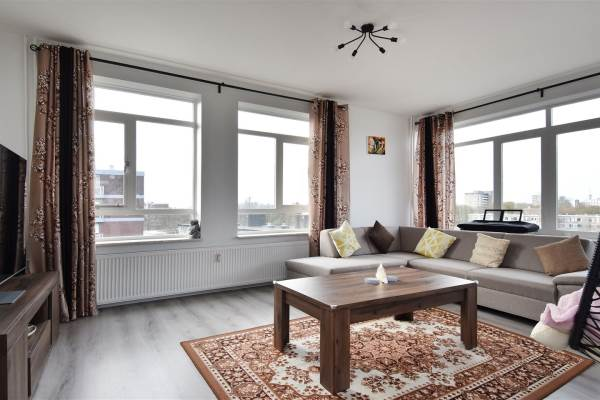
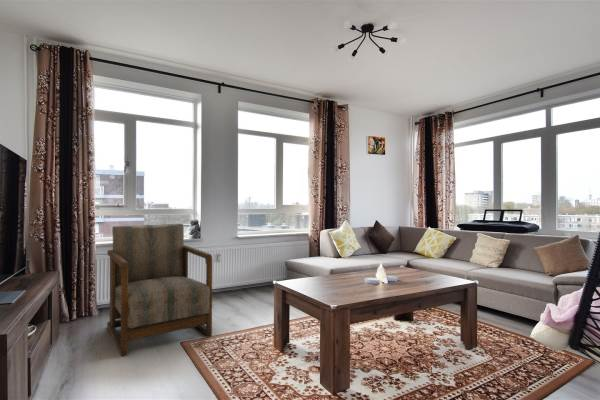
+ armchair (158, 279)
